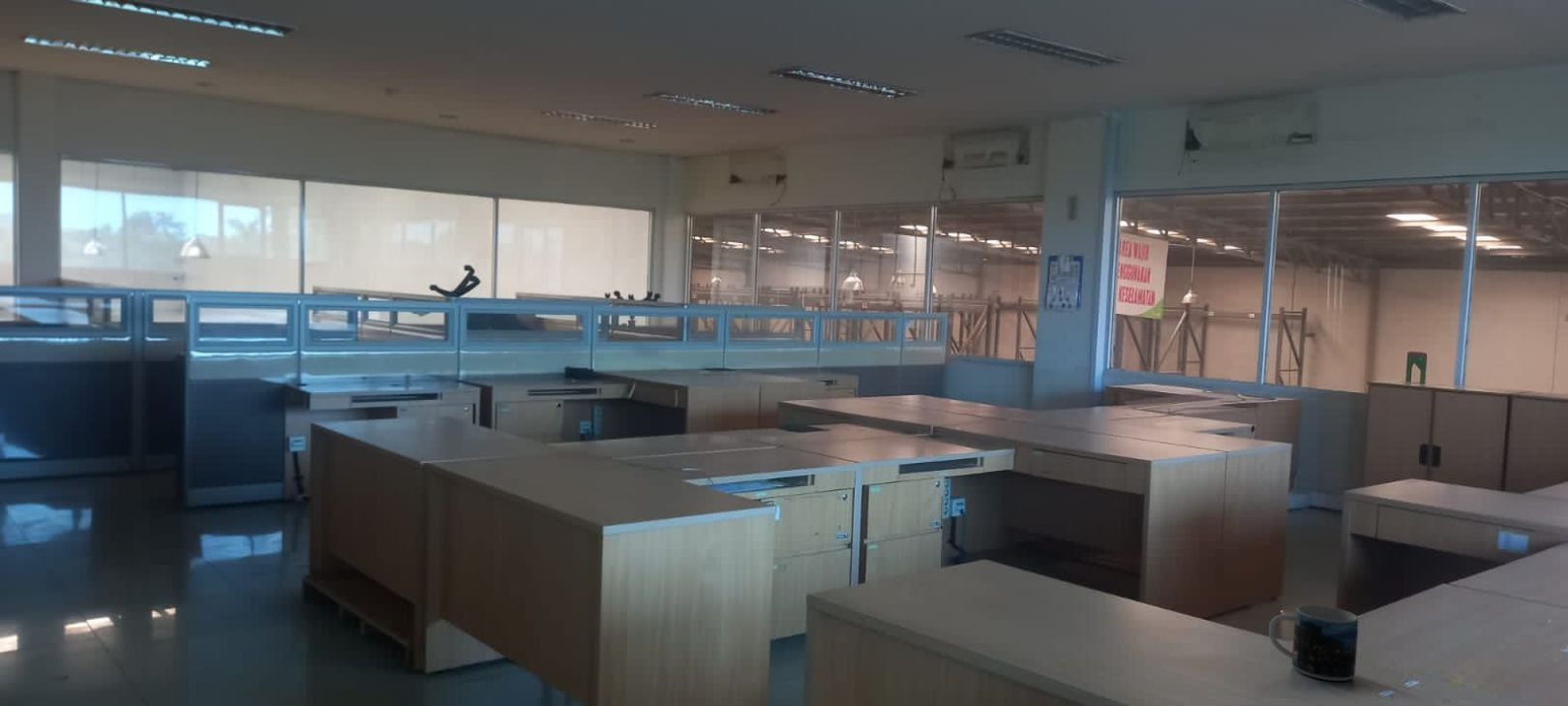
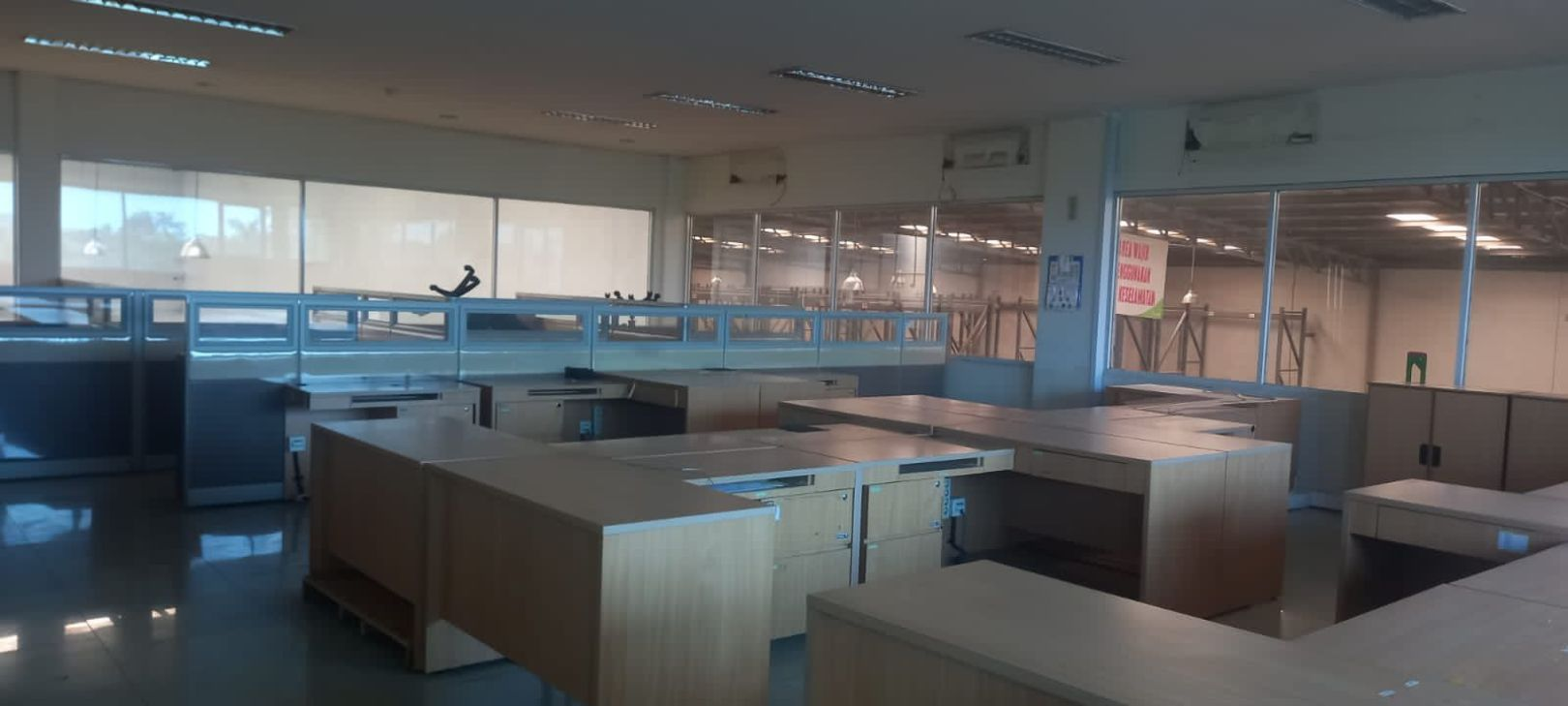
- mug (1311, 641)
